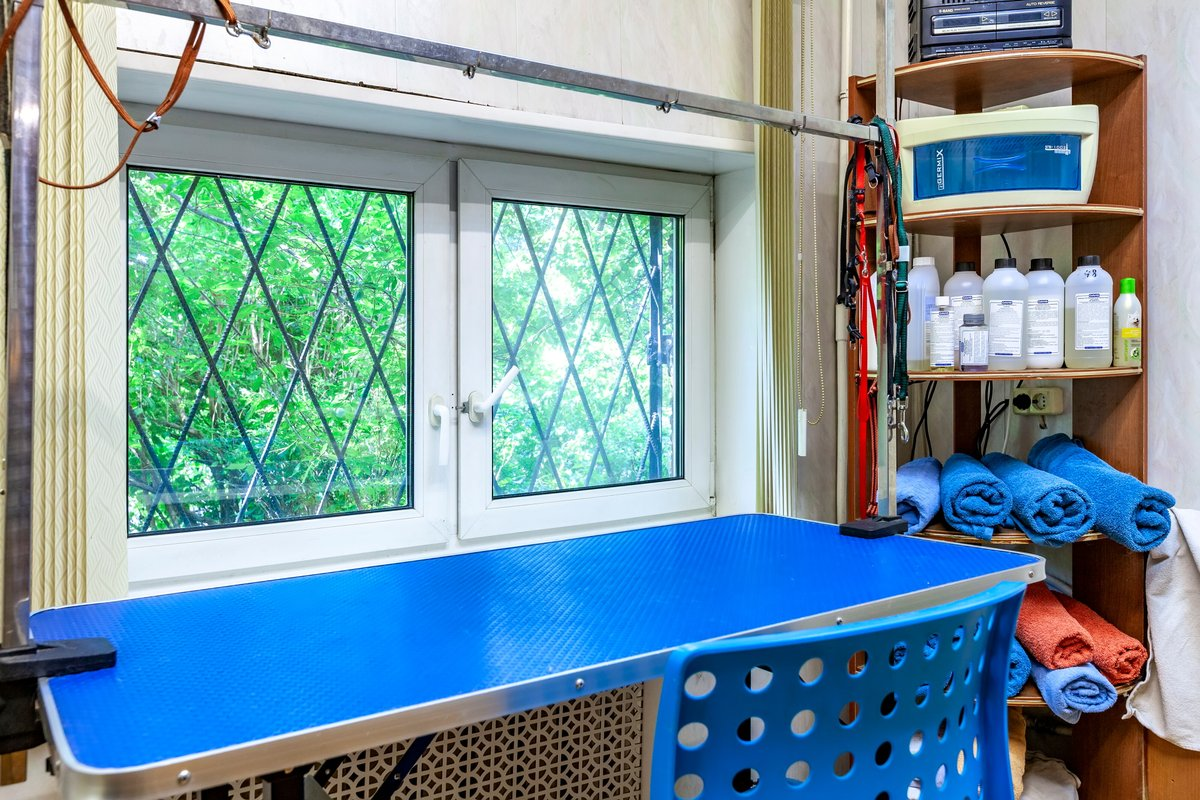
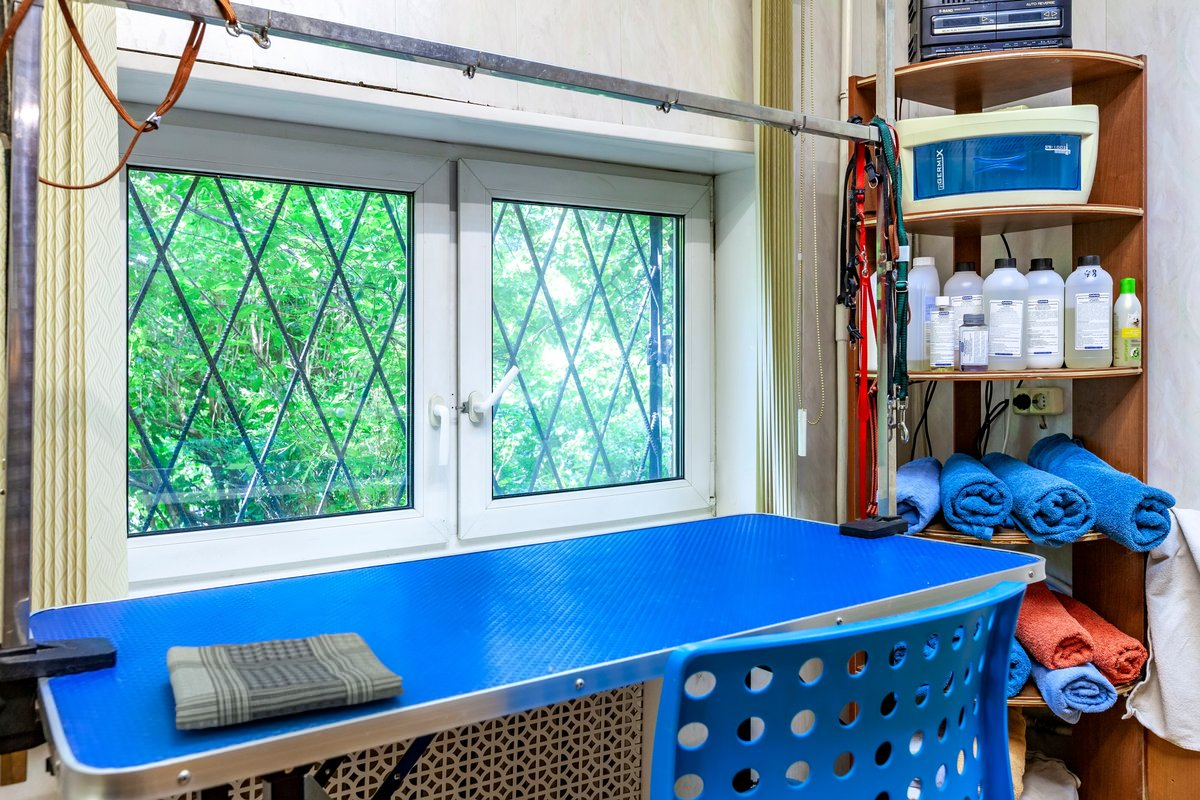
+ dish towel (281, 668)
